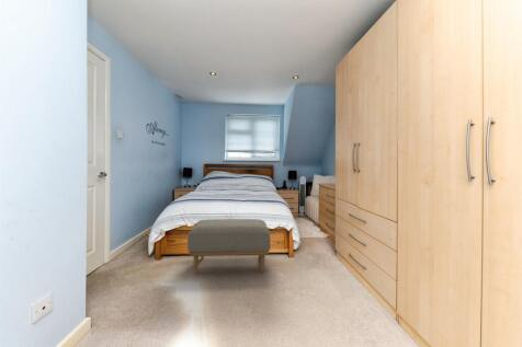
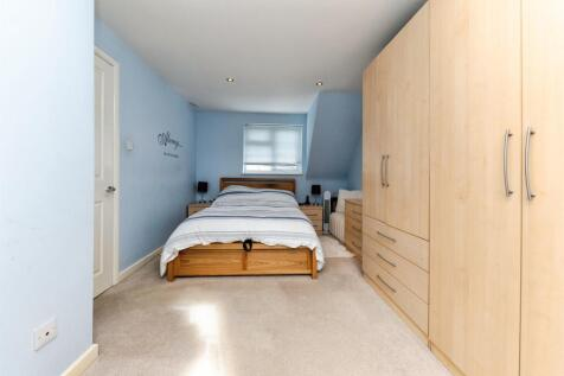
- ottoman (230, 243)
